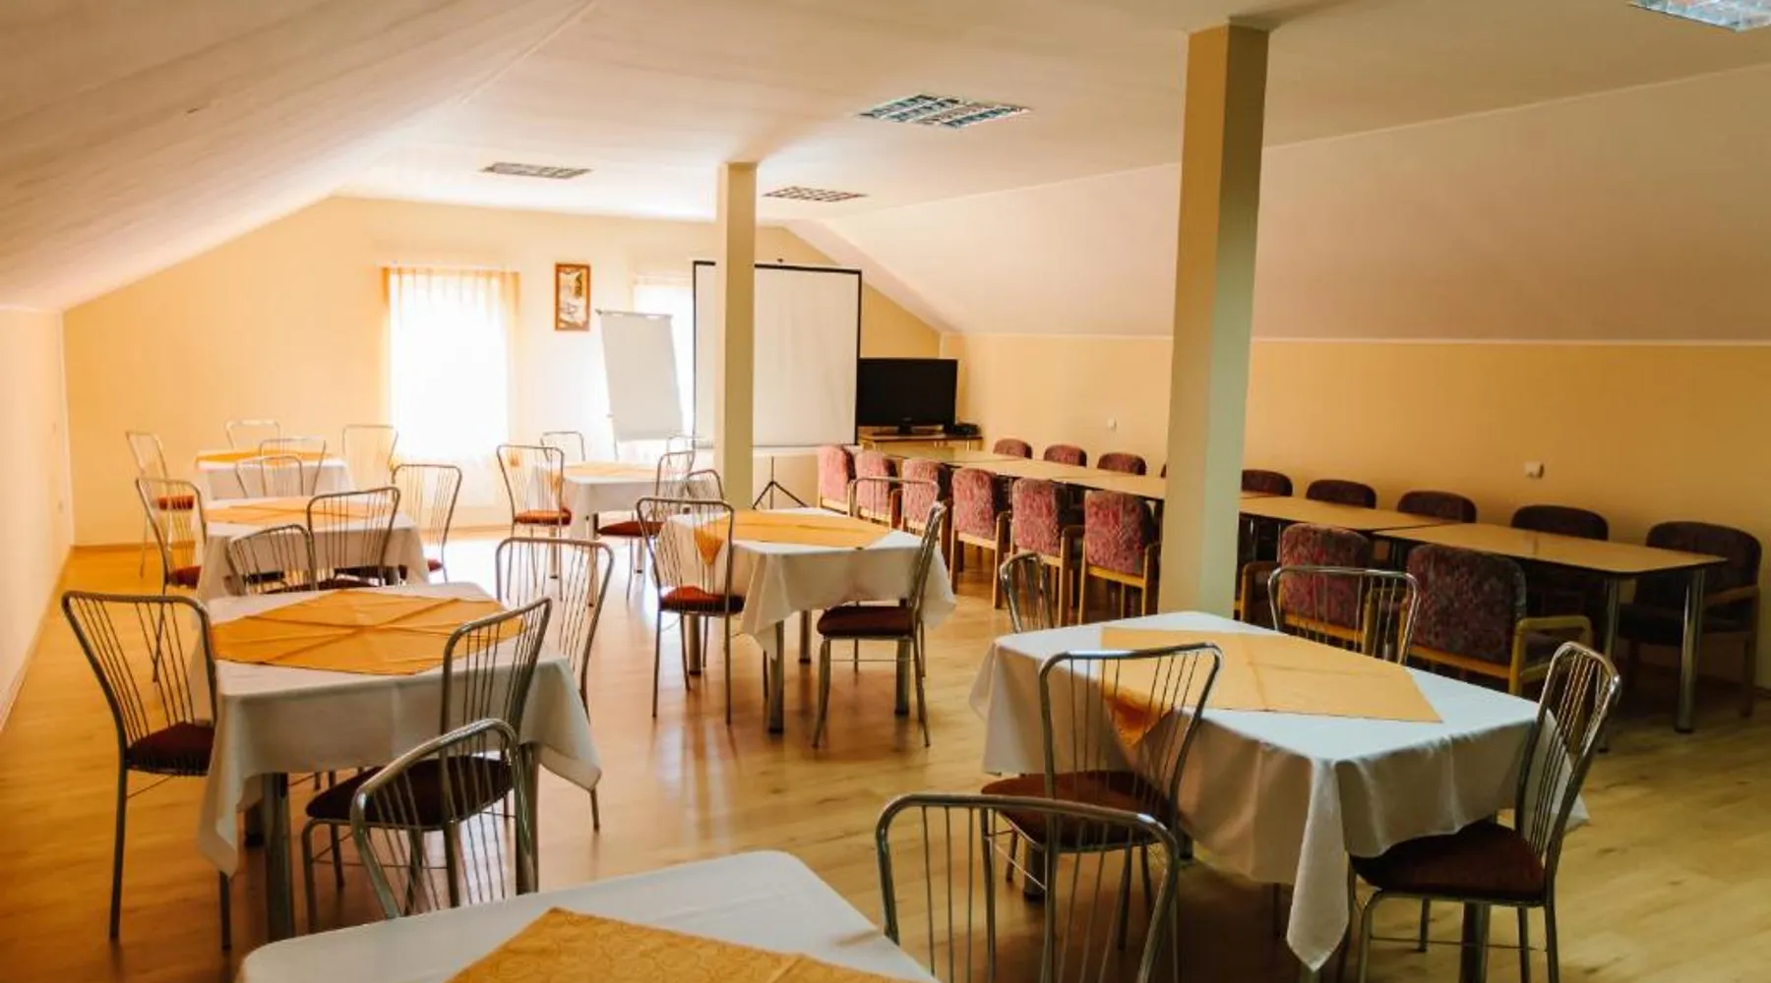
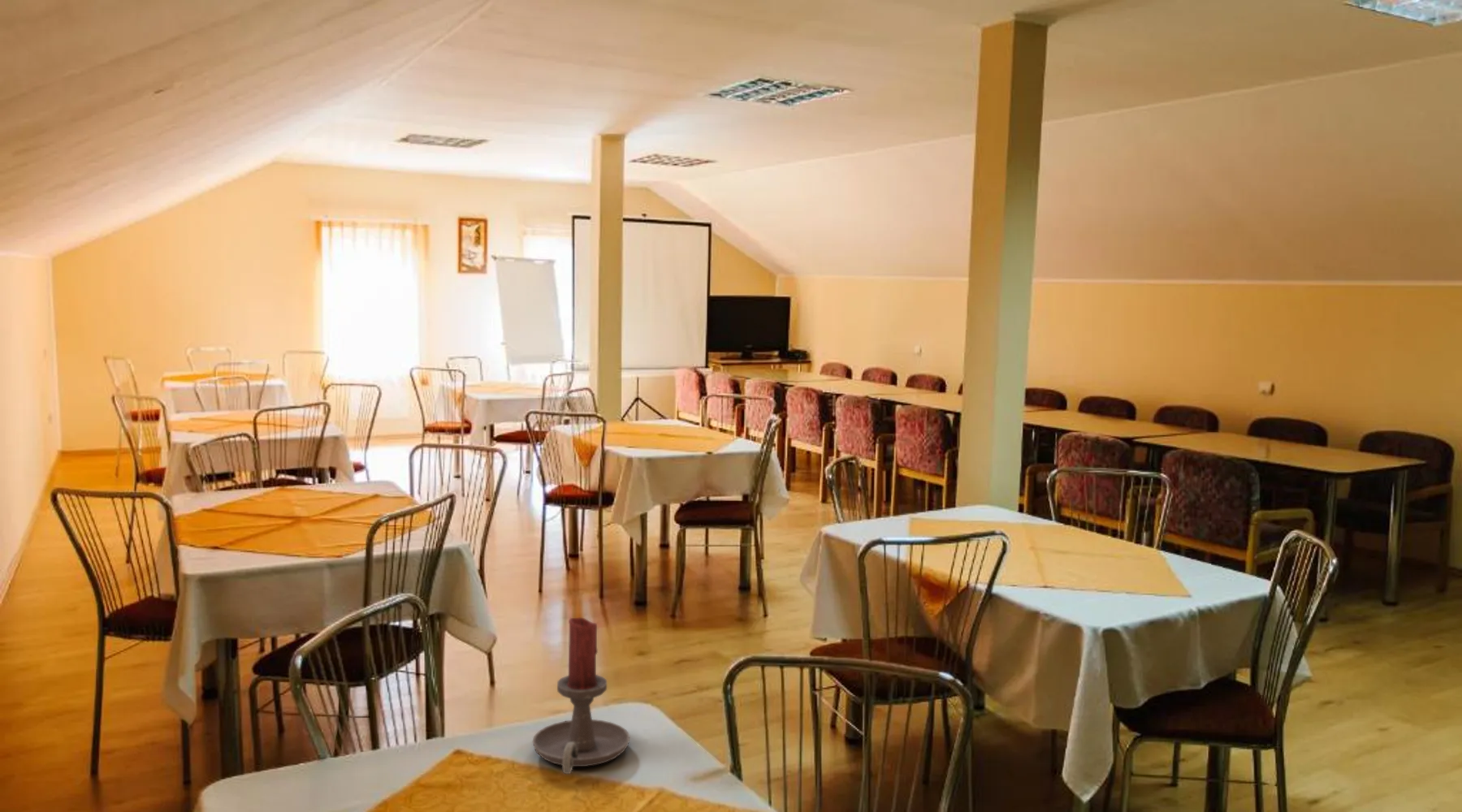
+ candle holder (579, 689)
